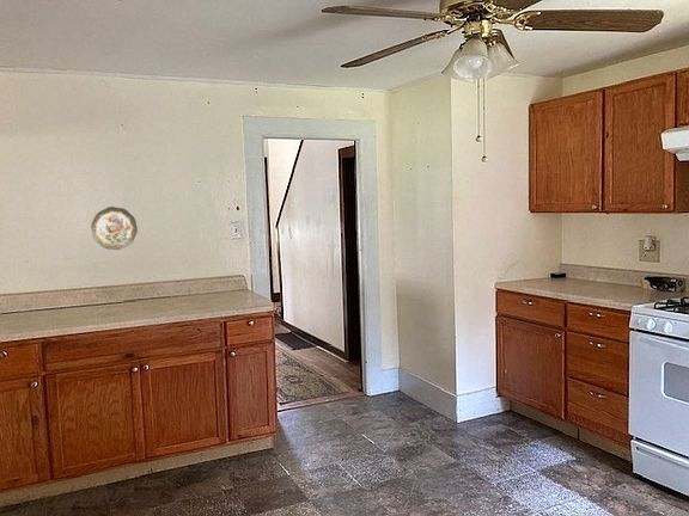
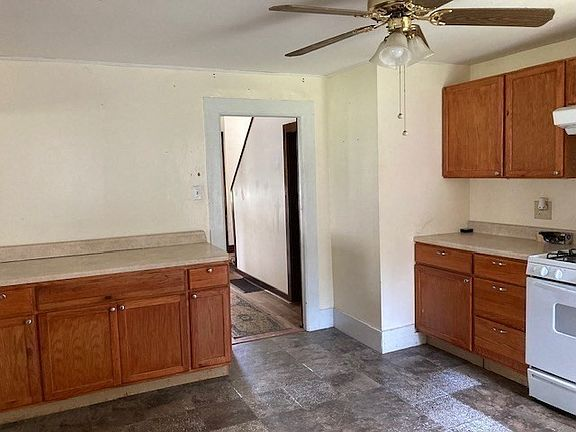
- decorative plate (114, 228)
